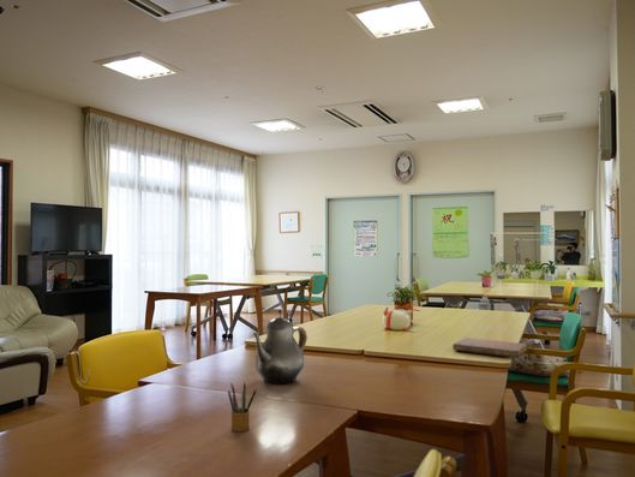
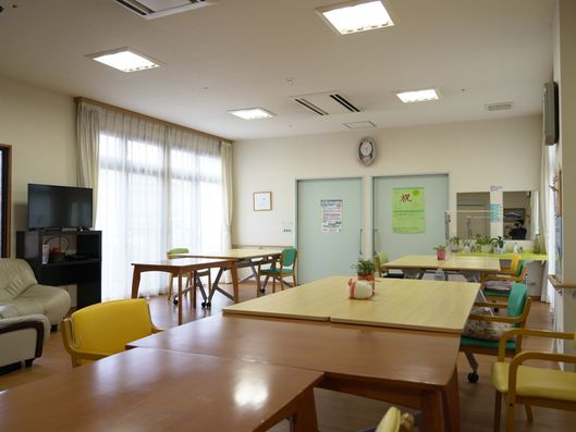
- pencil box (241, 406)
- notebook (490, 346)
- teapot (280, 344)
